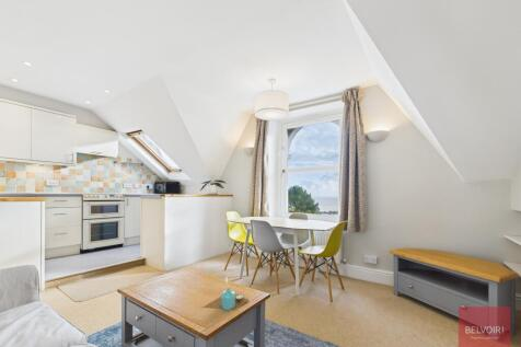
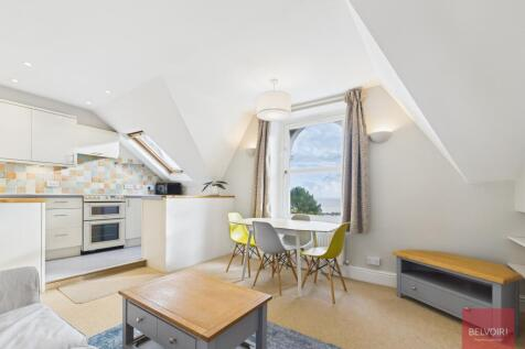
- candle (225, 290)
